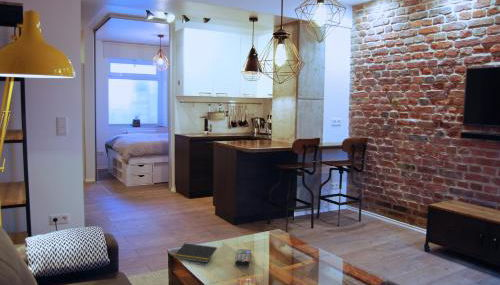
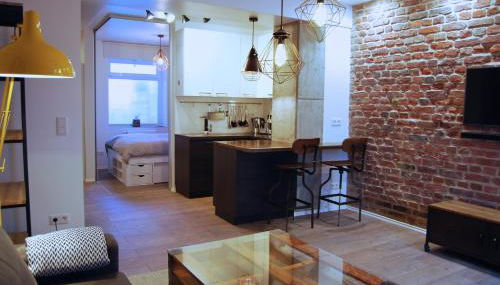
- remote control (243, 256)
- notepad (195, 252)
